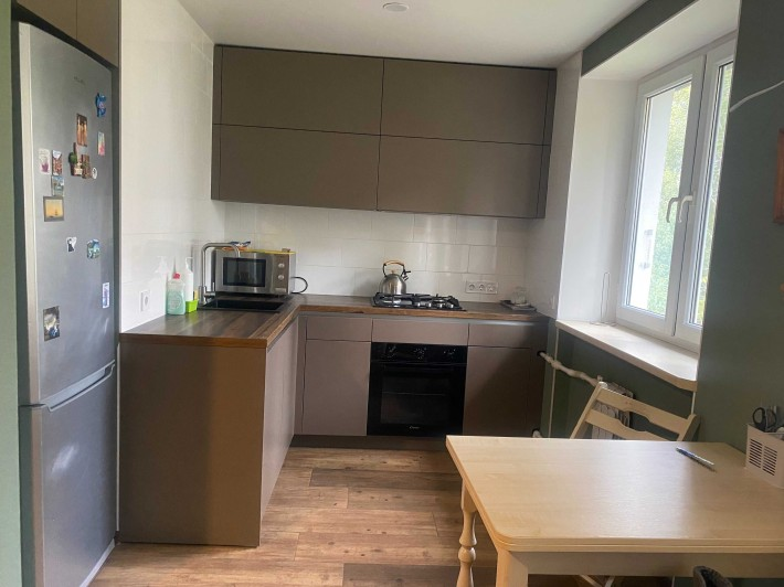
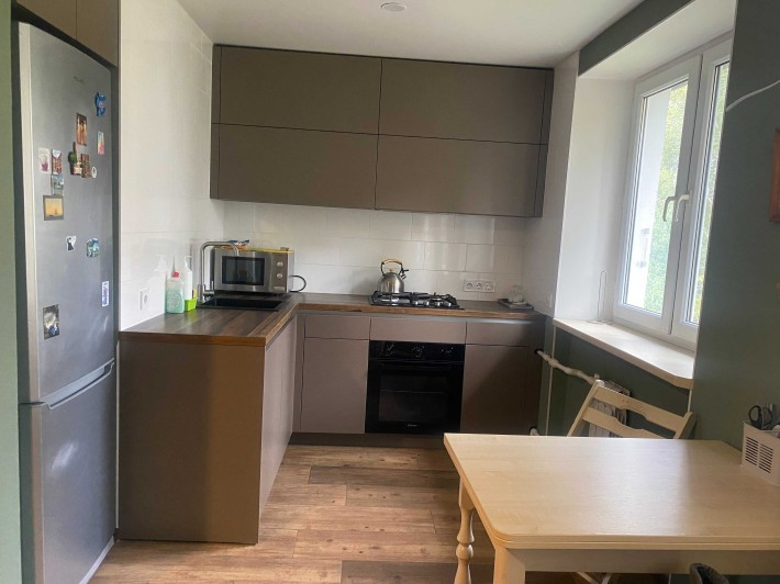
- pen (695, 456)
